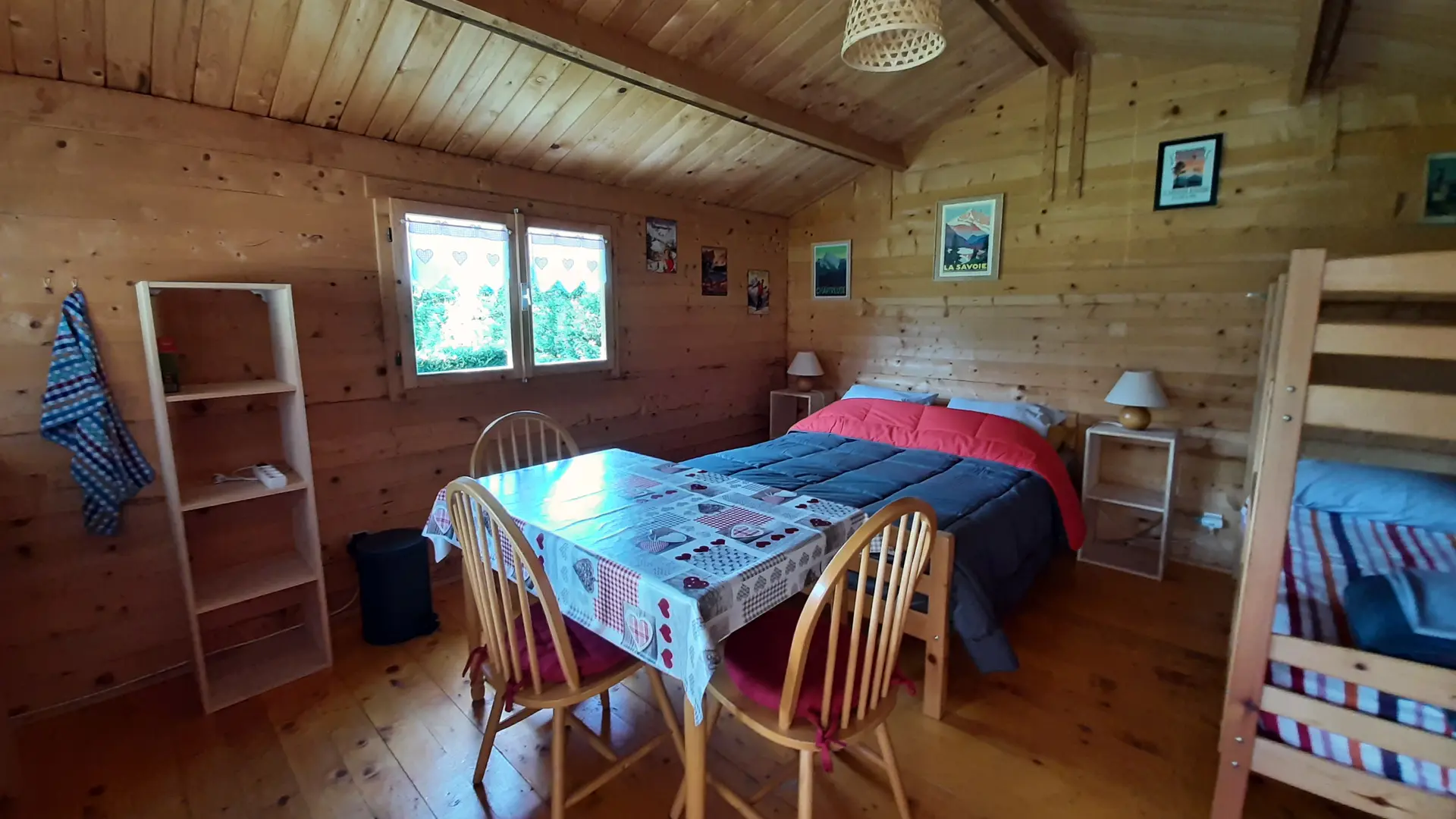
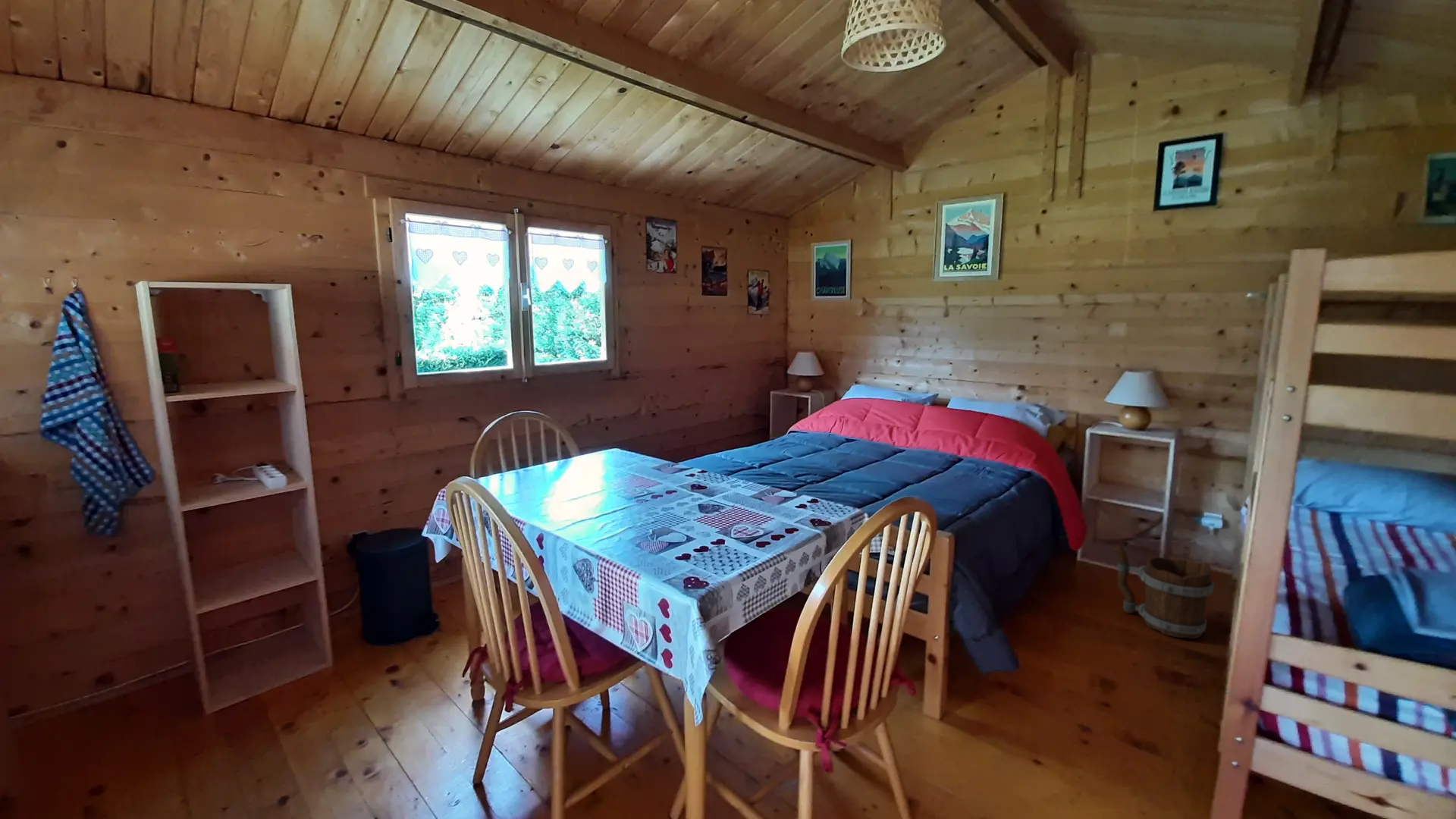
+ bucket (1159, 588)
